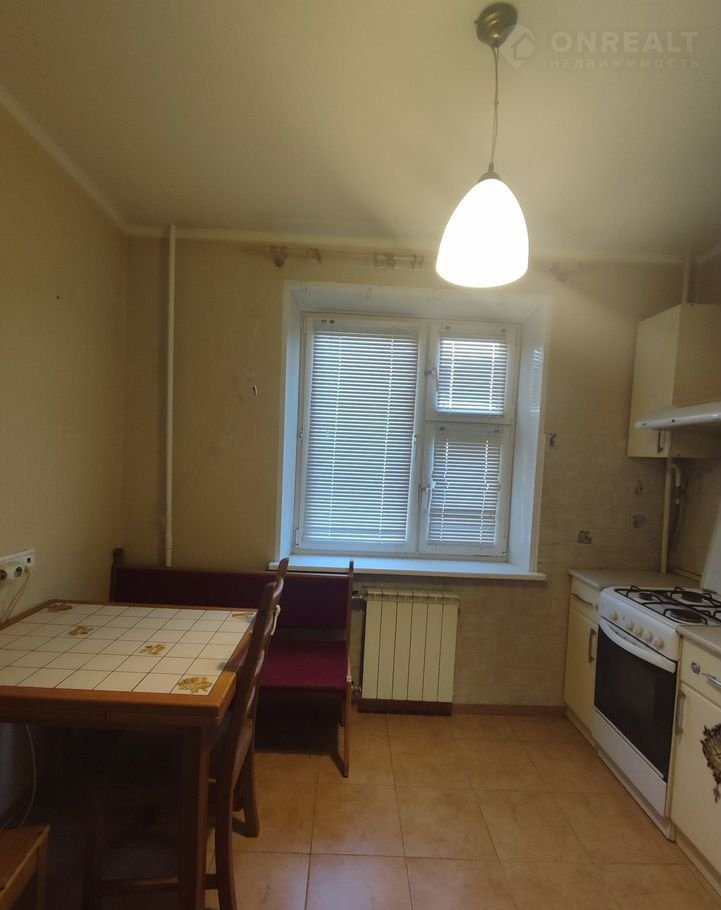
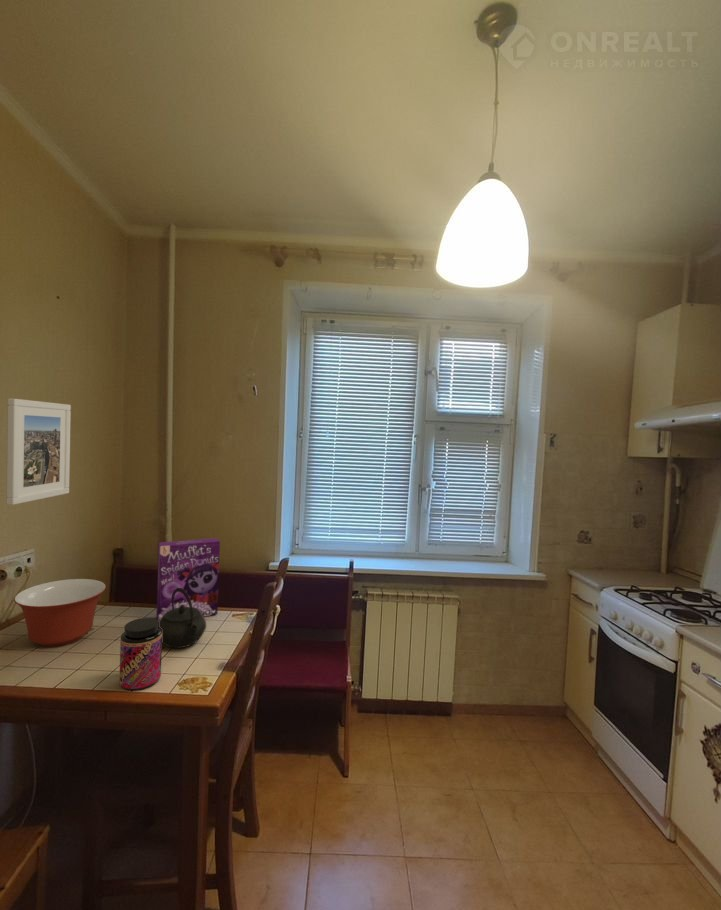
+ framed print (41, 450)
+ jar (141, 652)
+ kettle (183, 616)
+ mixing bowl (61, 614)
+ cereal box (188, 578)
